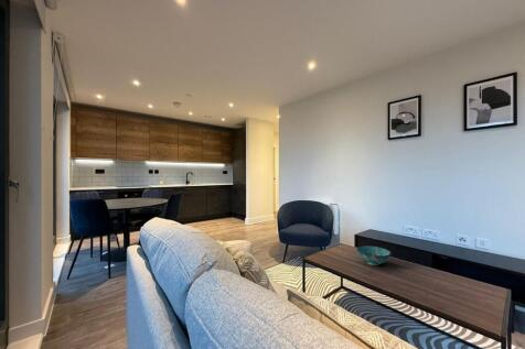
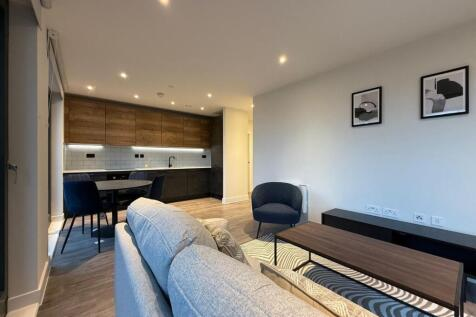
- decorative bowl (373, 257)
